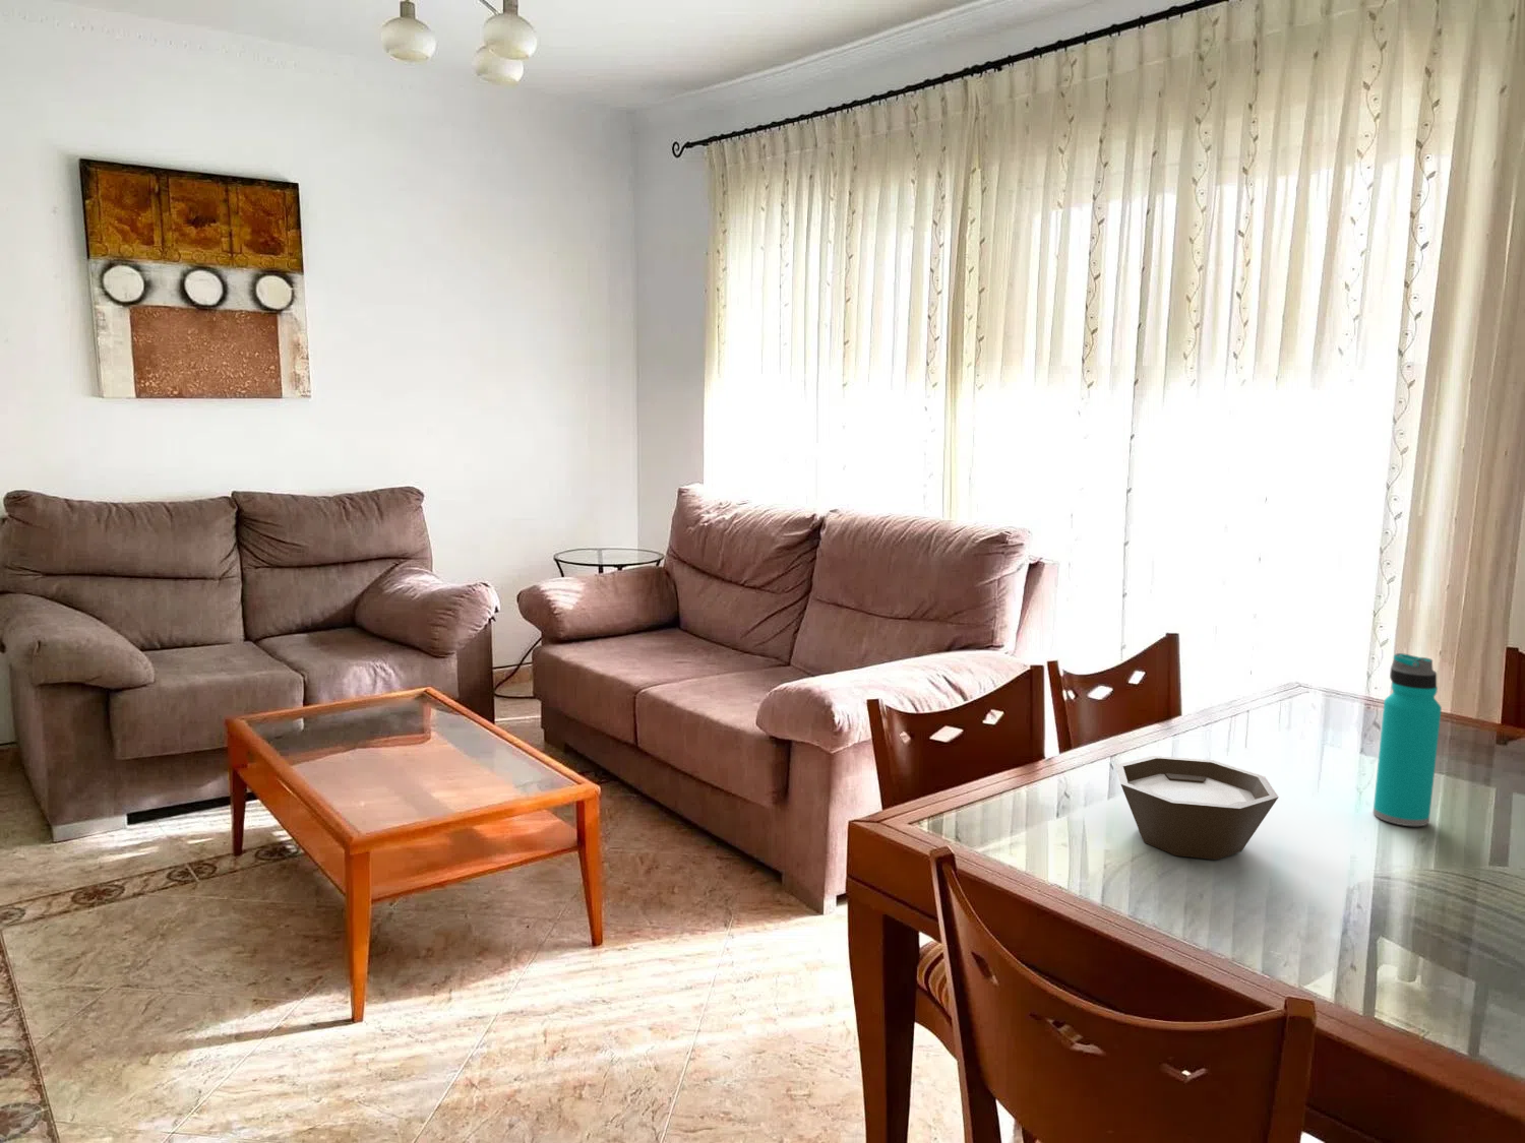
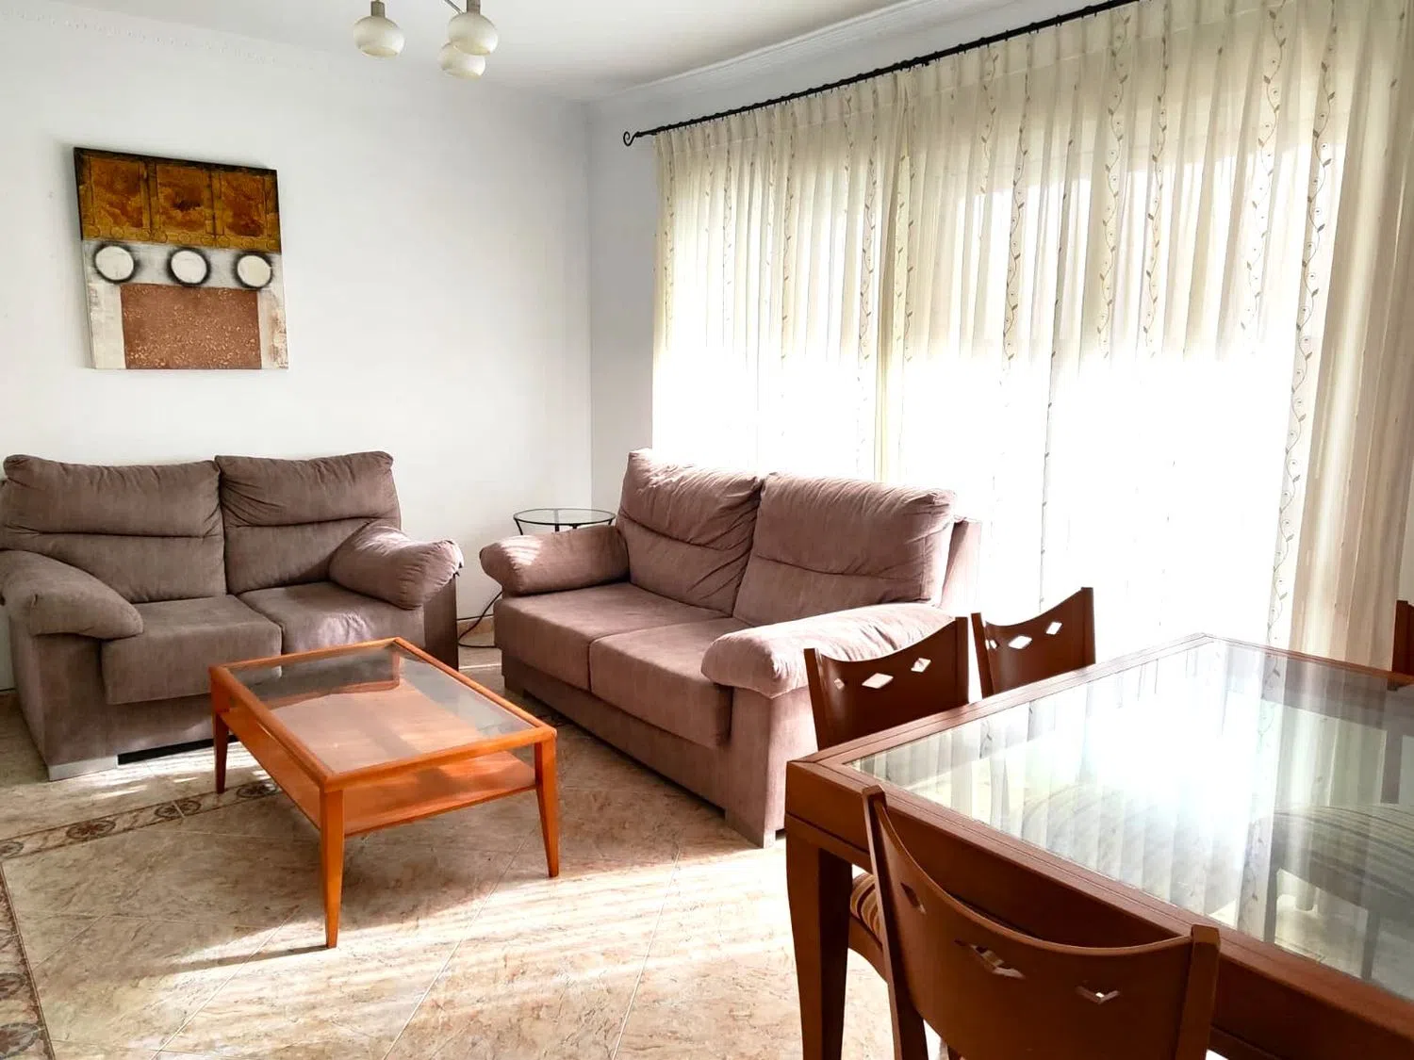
- bowl (1190, 809)
- water bottle (1409, 737)
